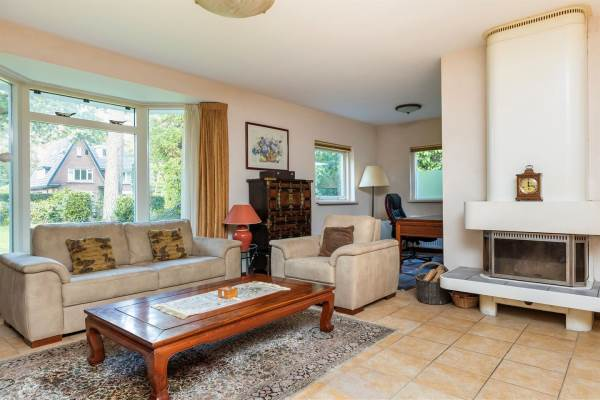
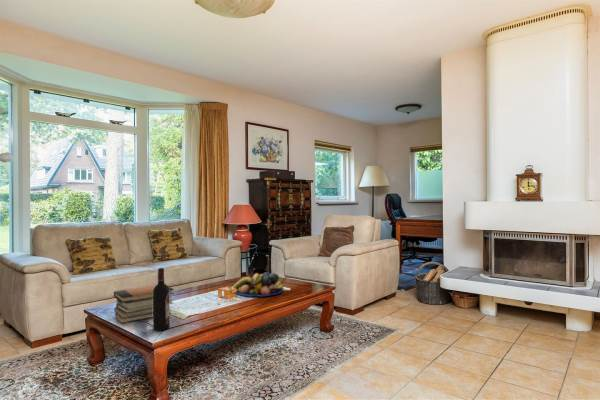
+ book stack (144, 302)
+ wine bottle (161, 298)
+ fruit bowl (258, 281)
